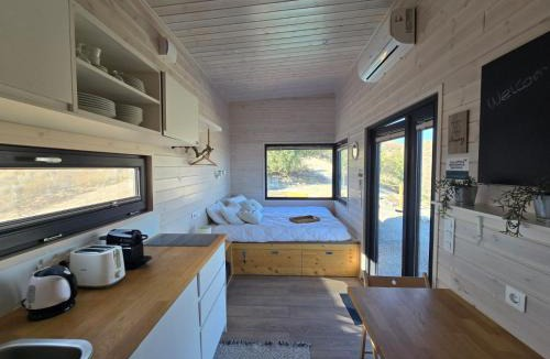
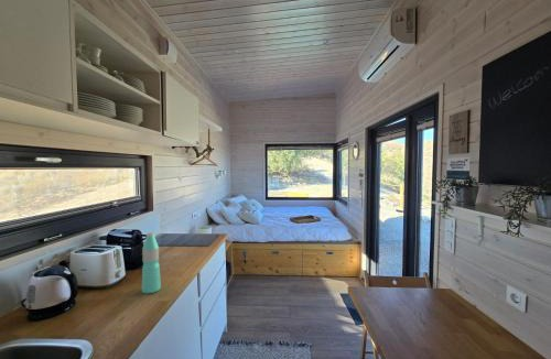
+ water bottle (150, 260)
